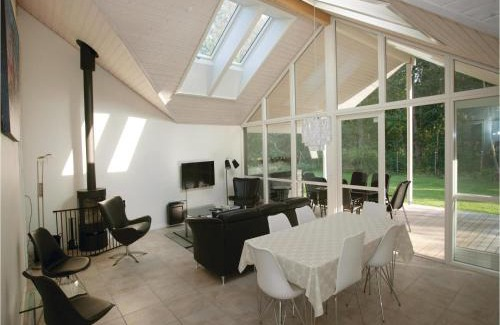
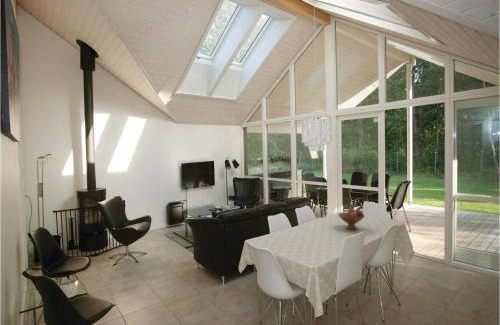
+ fruit bowl (351, 219)
